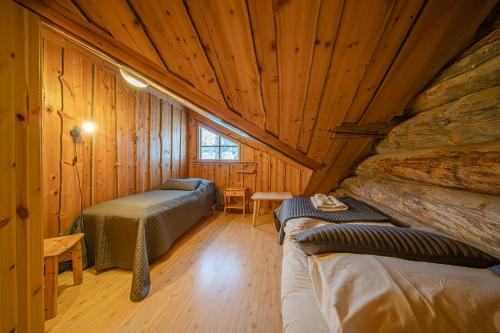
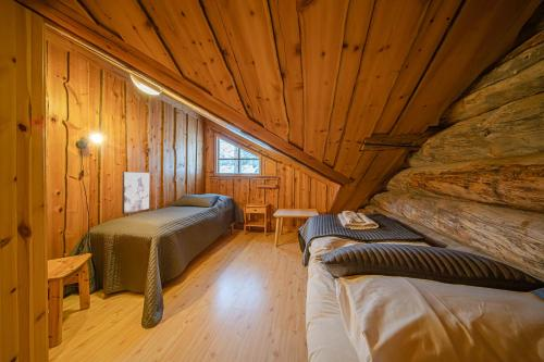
+ wall art (137, 191)
